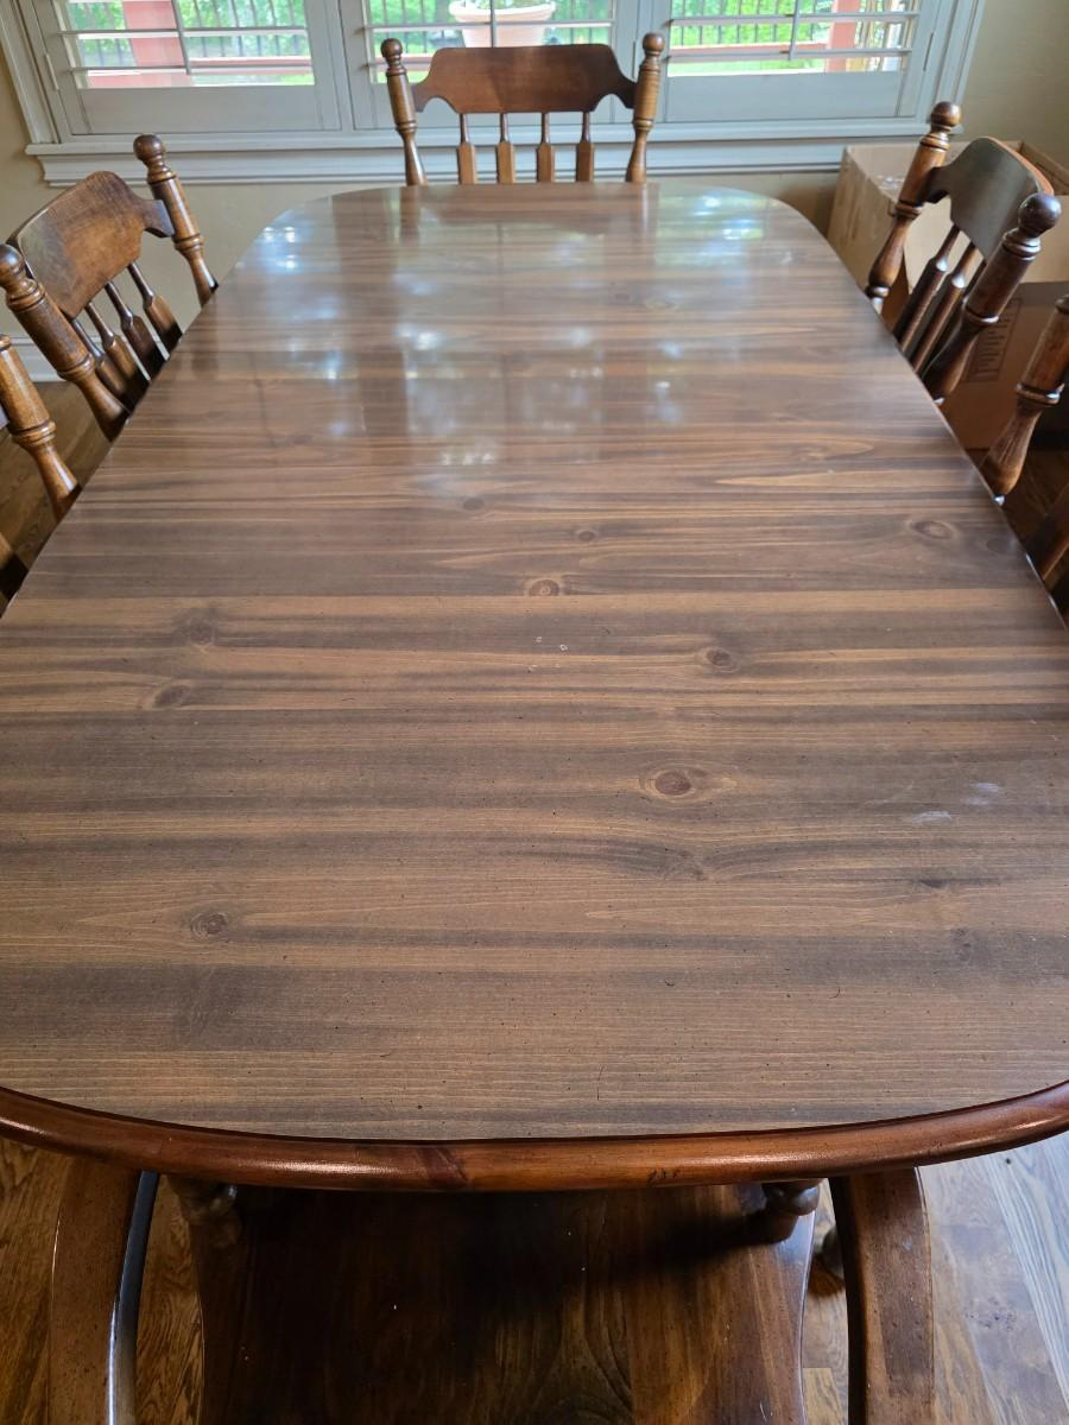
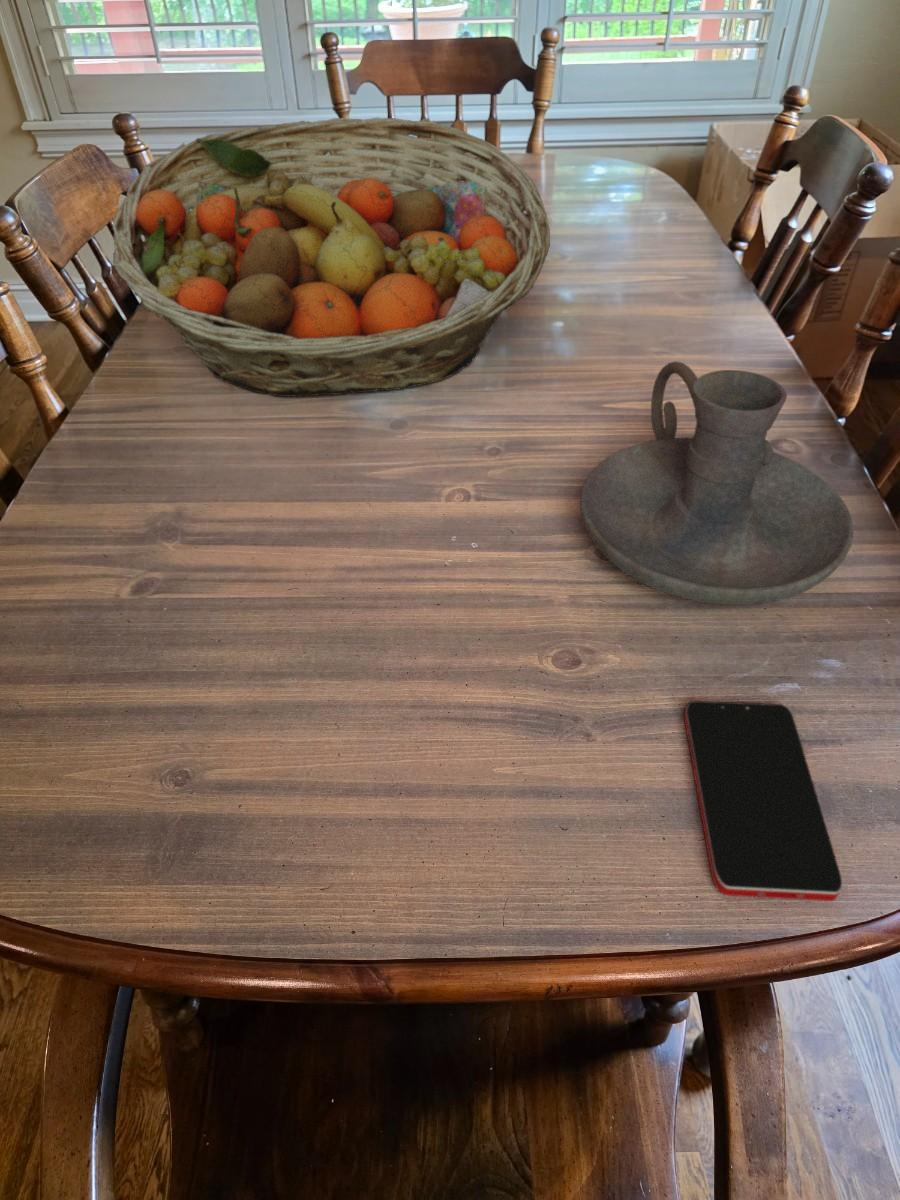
+ candle holder (709, 455)
+ smartphone (756, 791)
+ fruit basket (335, 254)
